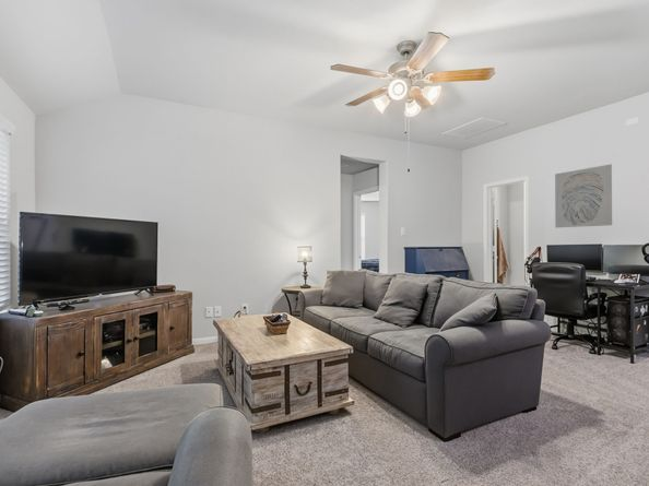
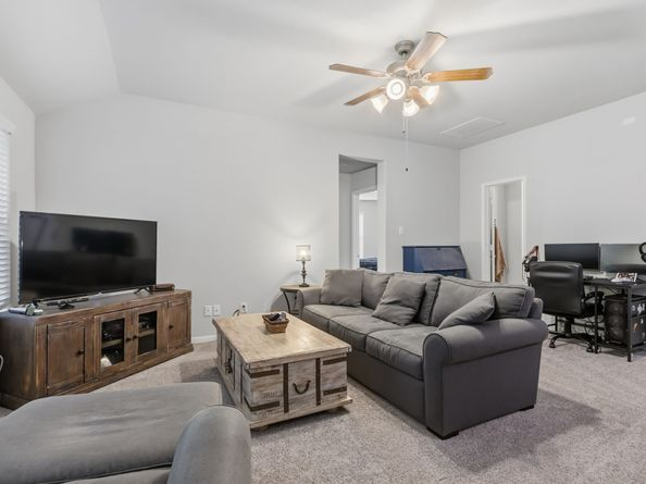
- wall art (581, 198)
